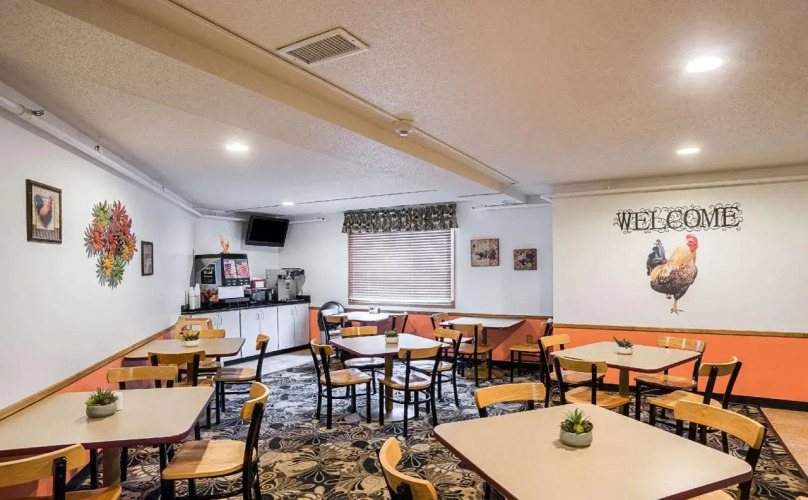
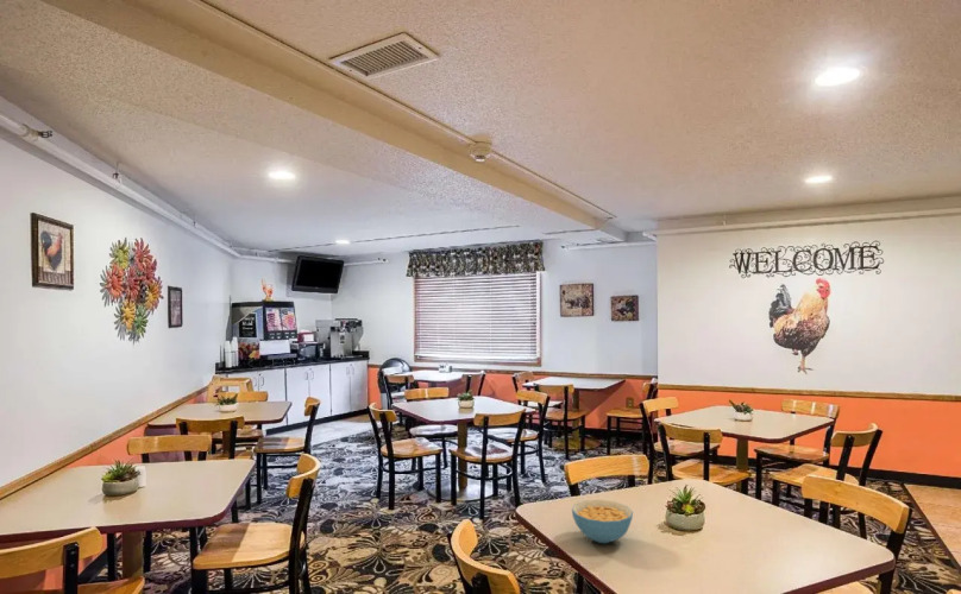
+ cereal bowl (602, 524)
